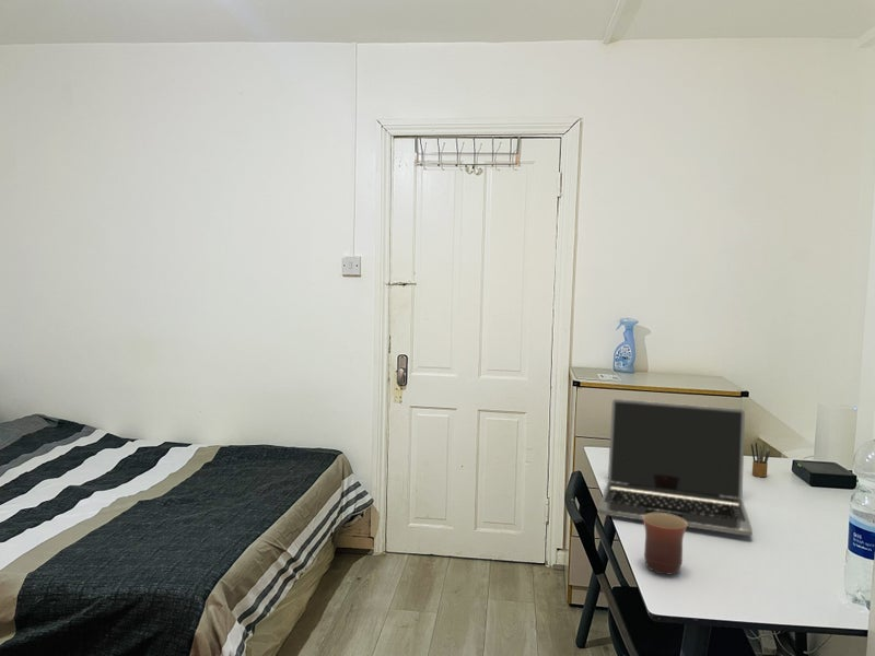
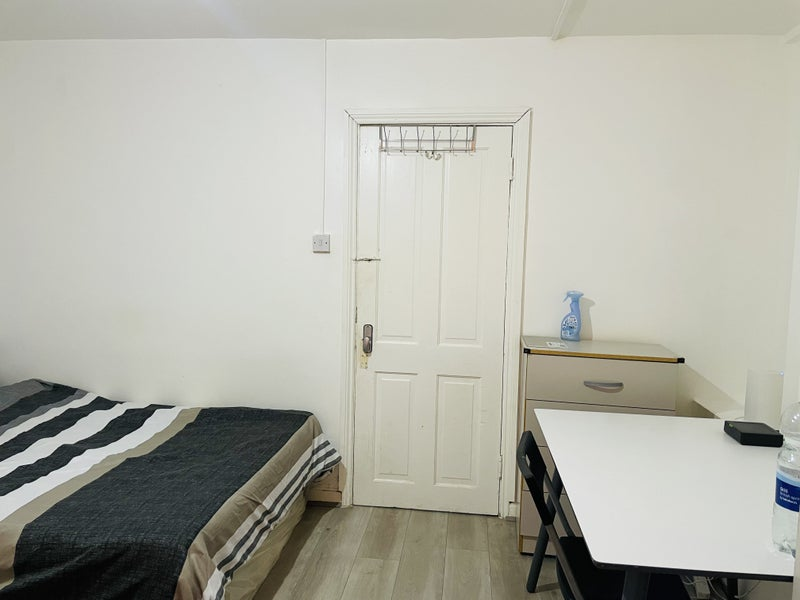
- mug (663, 541)
- laptop (674, 459)
- pencil box (759, 458)
